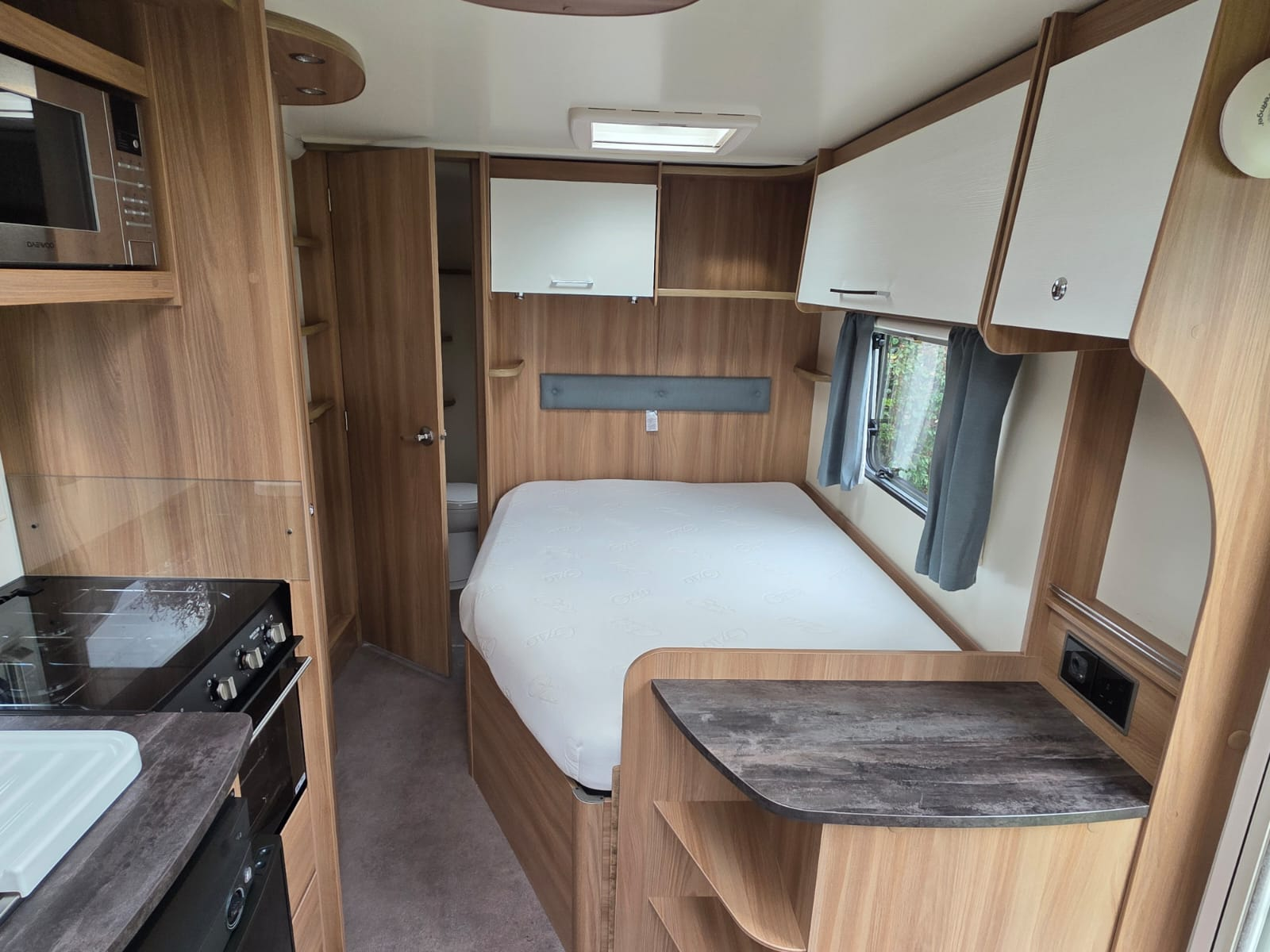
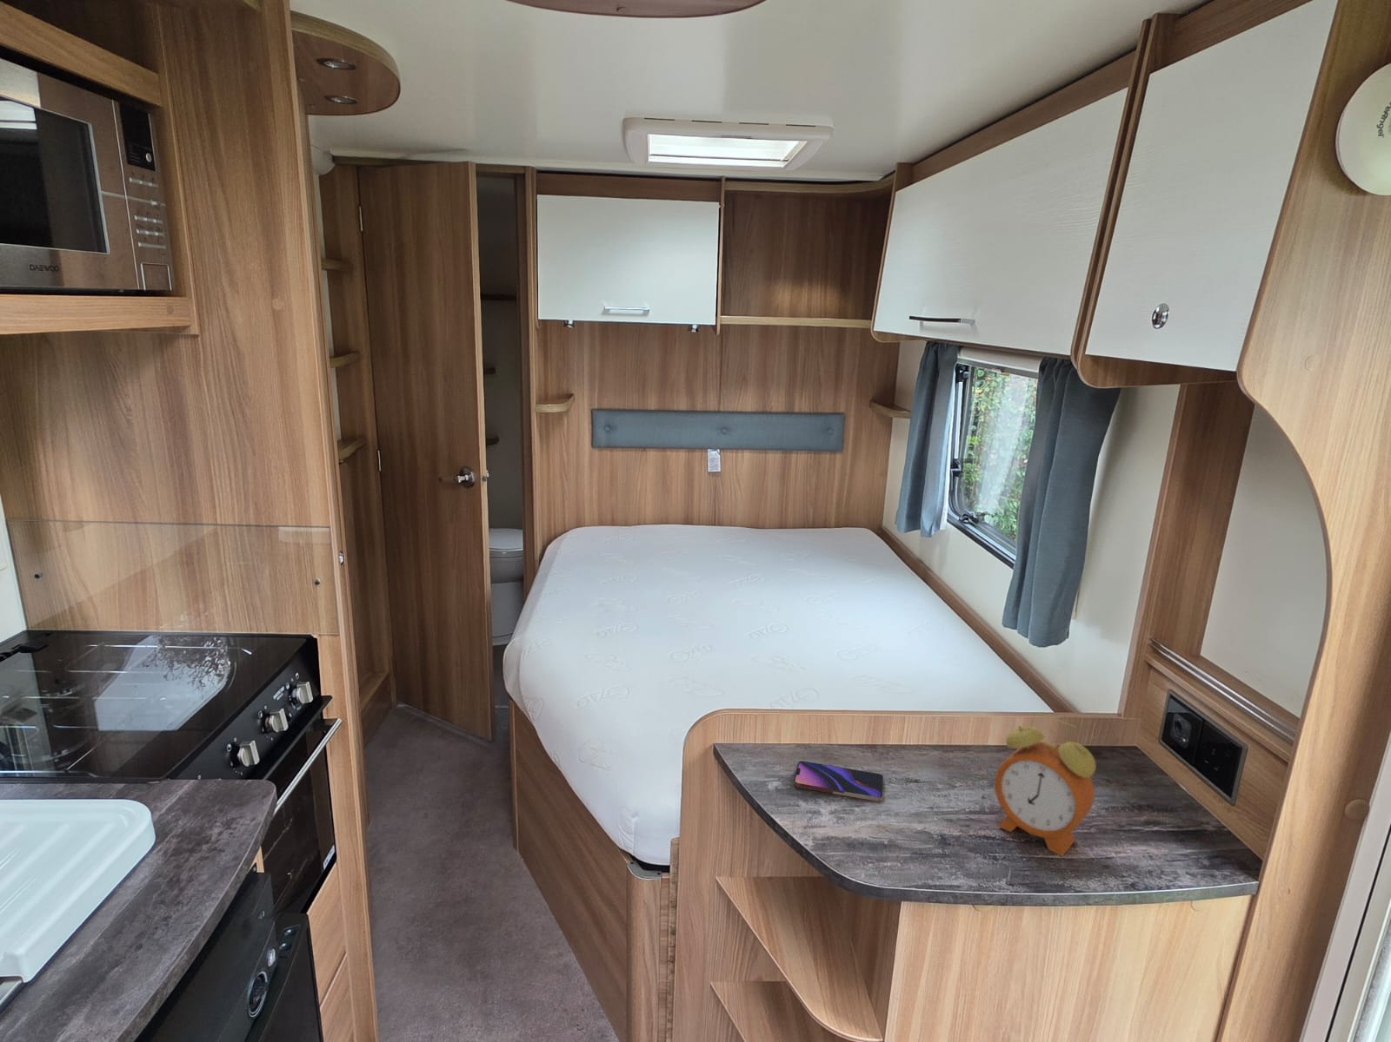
+ smartphone (838, 779)
+ alarm clock (1044, 778)
